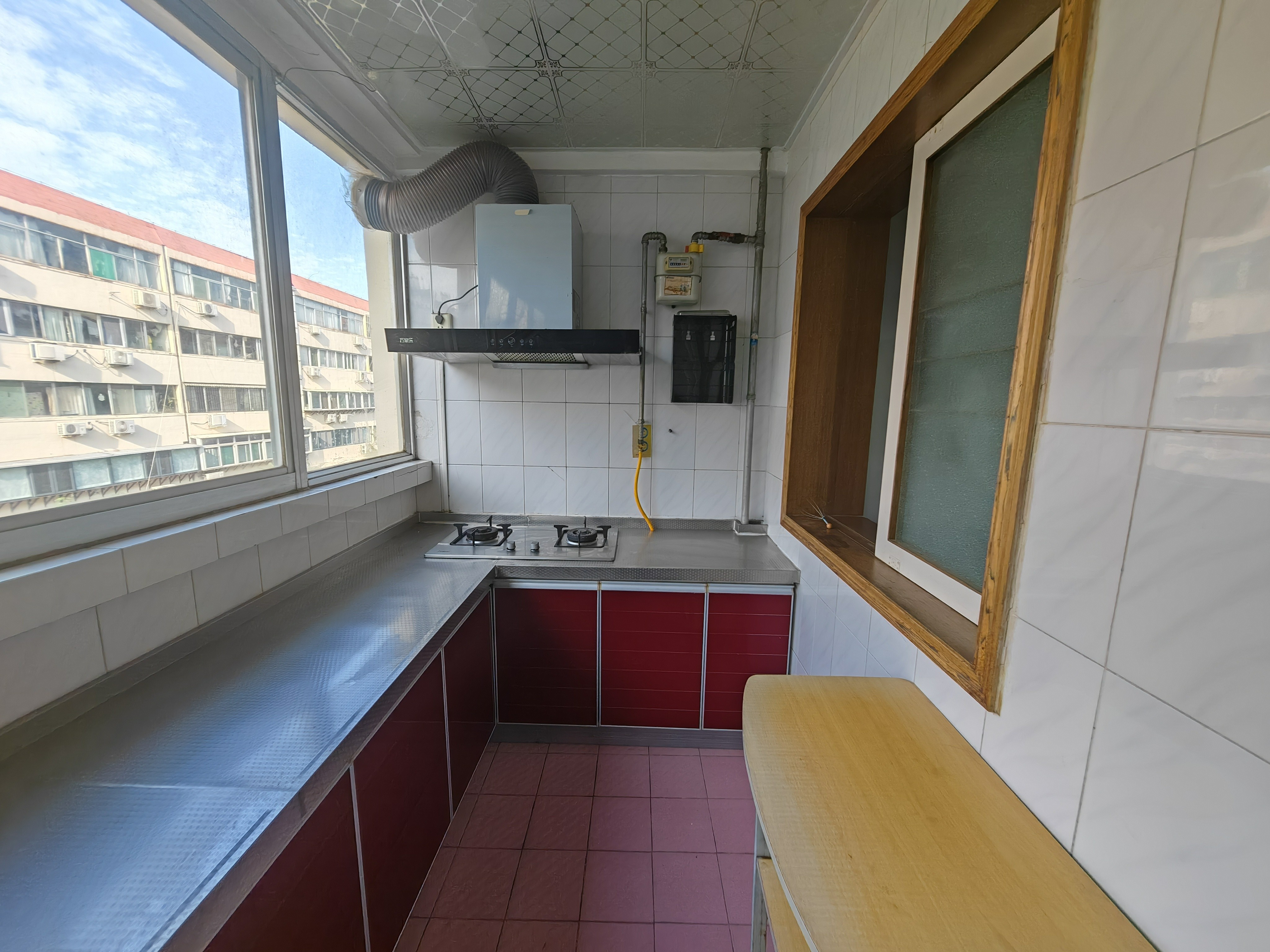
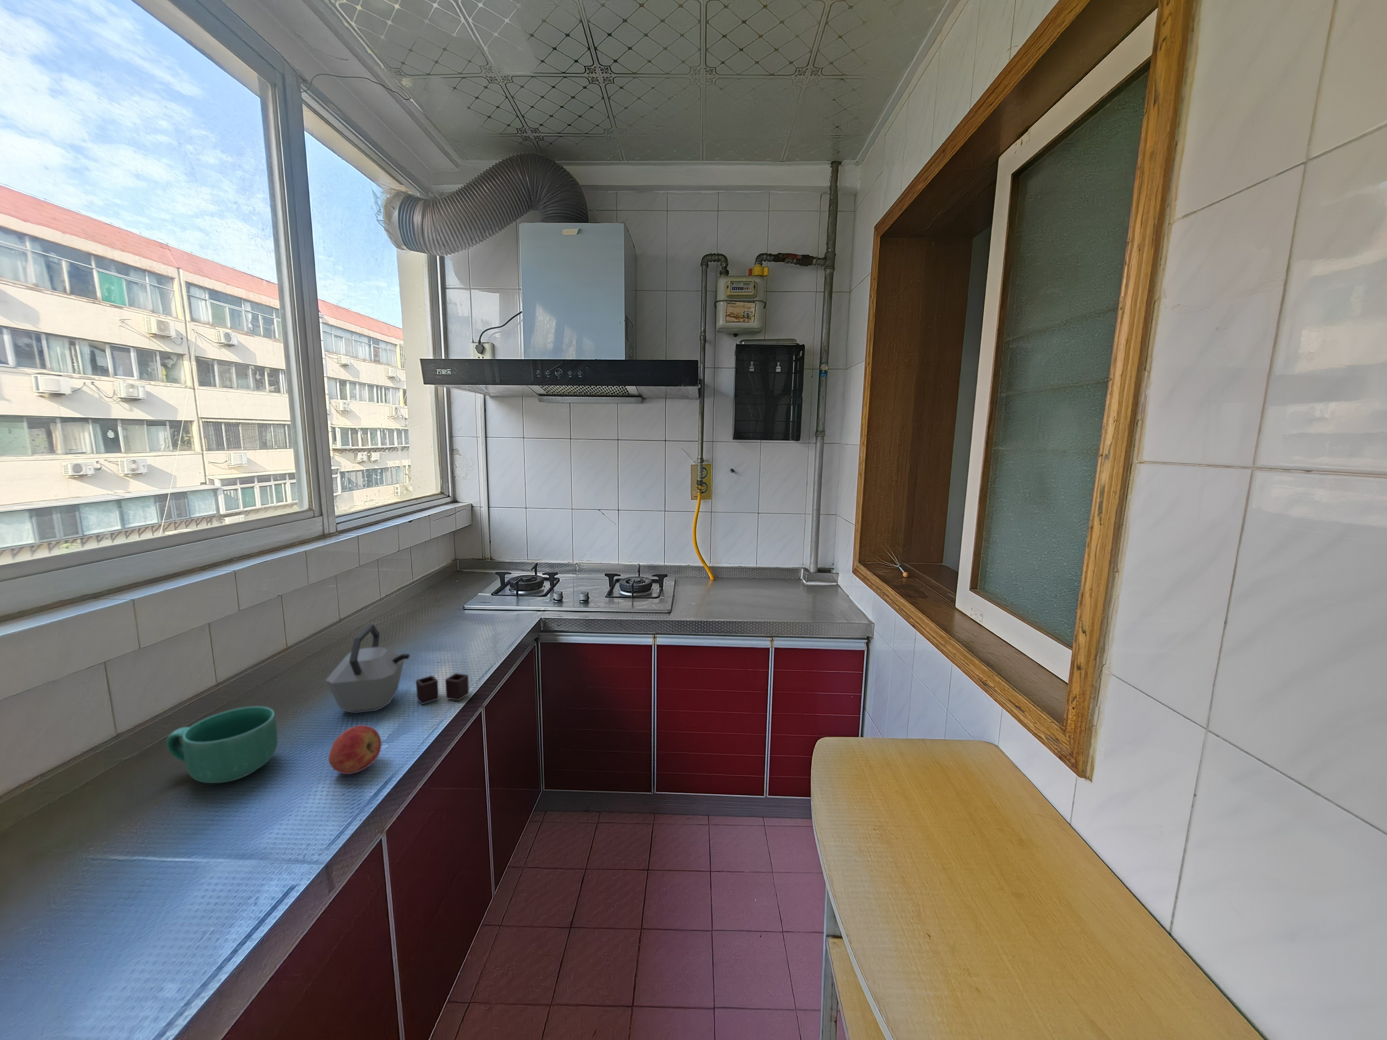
+ mug (222, 747)
+ apple (356, 748)
+ kettle (403, 665)
